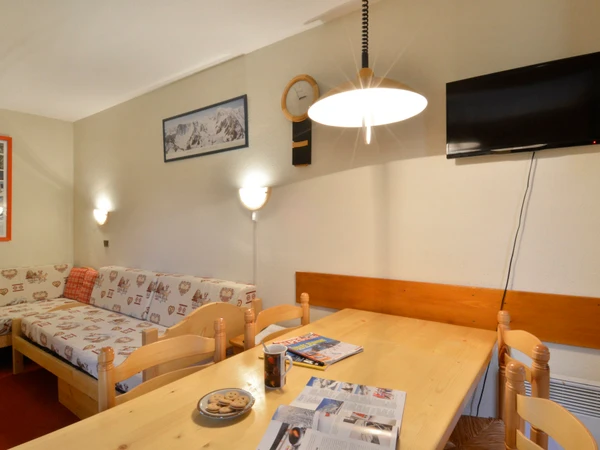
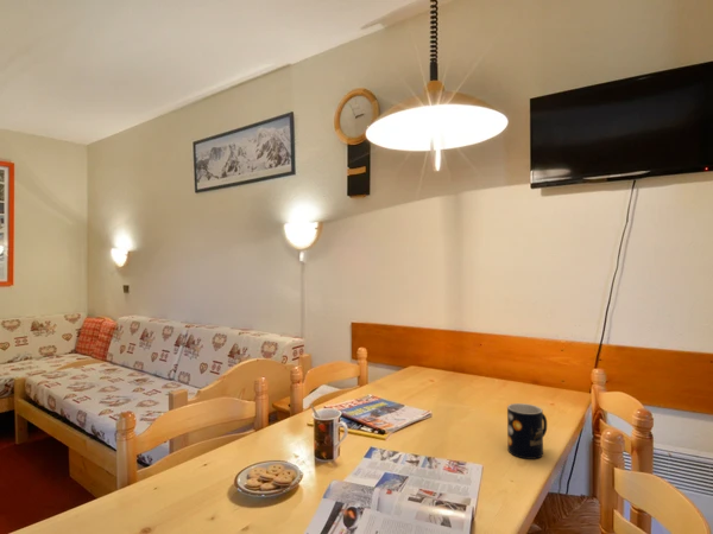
+ mug (528, 428)
